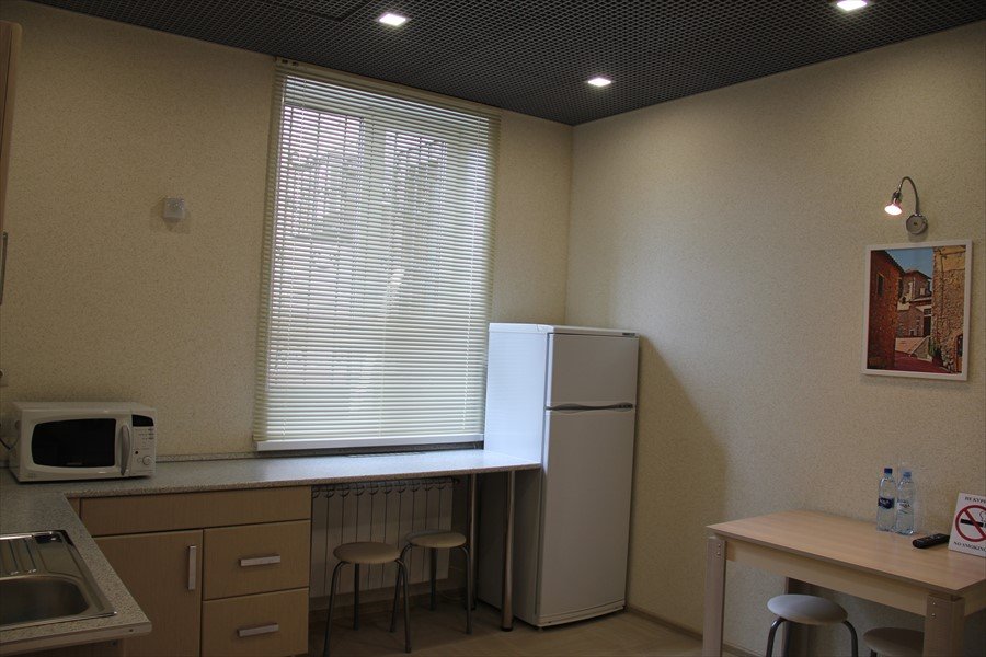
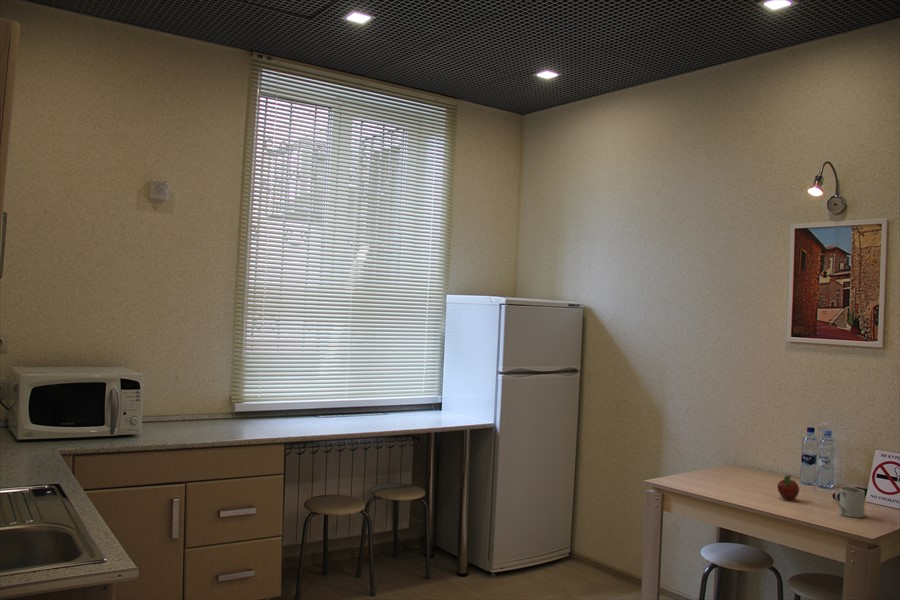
+ mug (848, 502)
+ fruit (788, 487)
